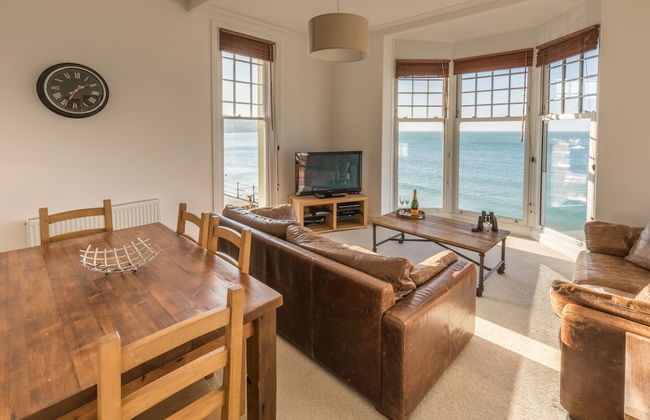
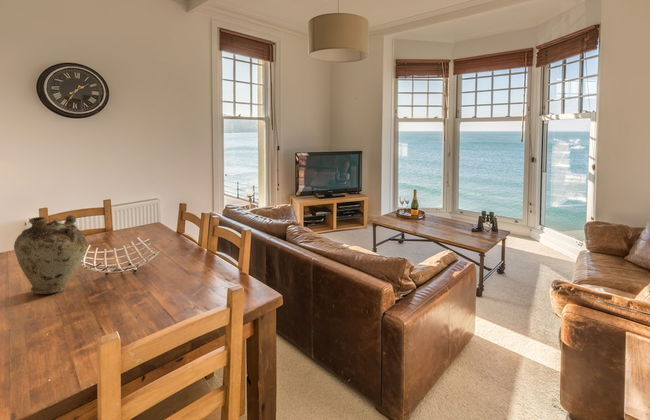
+ vase (53, 253)
